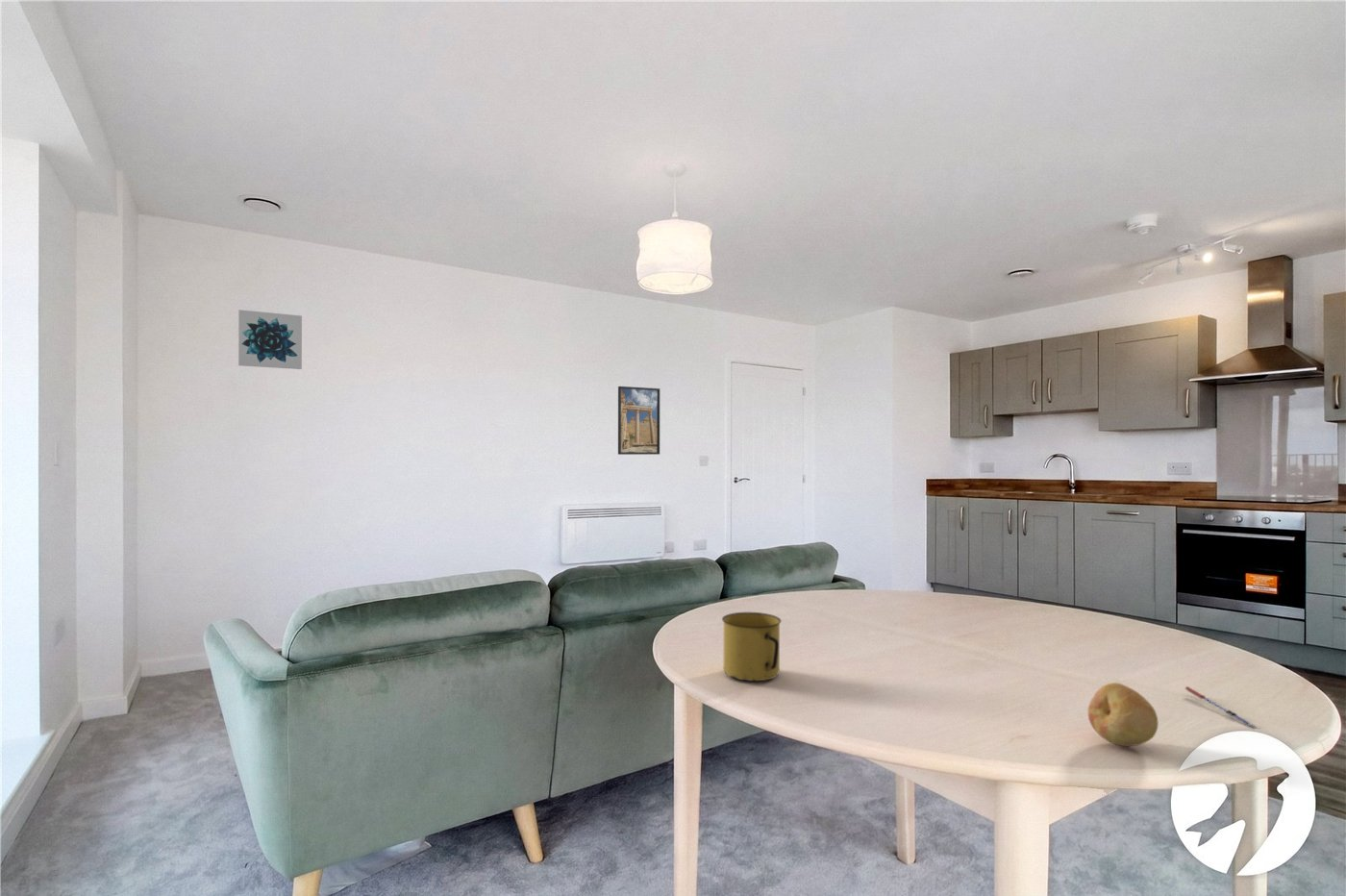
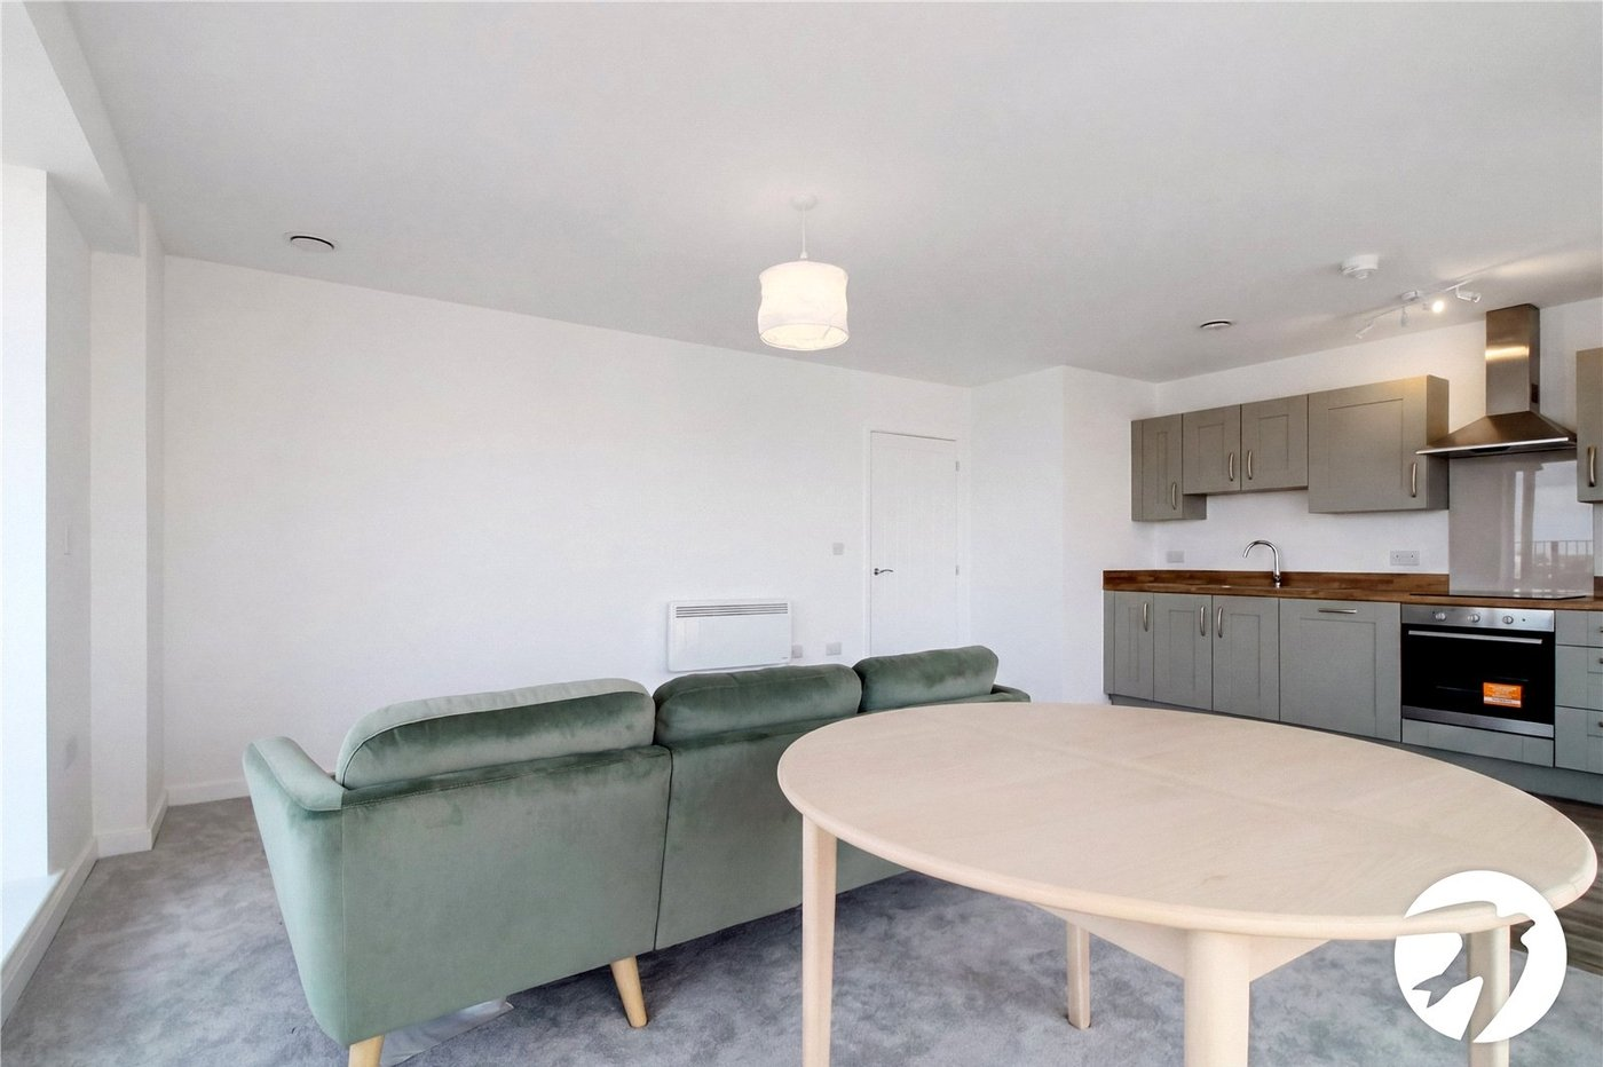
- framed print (639, 420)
- mug (755, 648)
- pen (1218, 705)
- wall art (270, 339)
- fruit (1123, 714)
